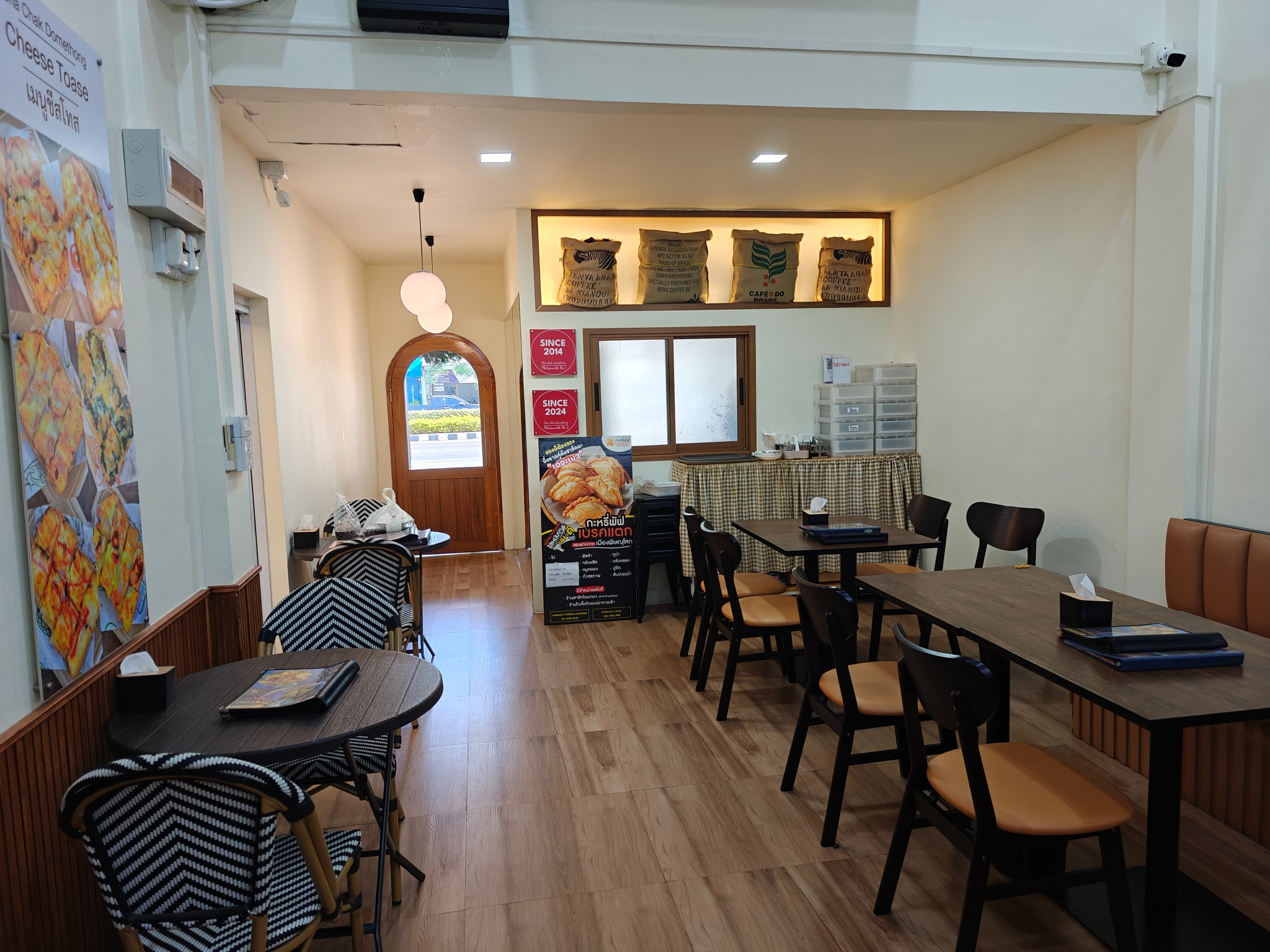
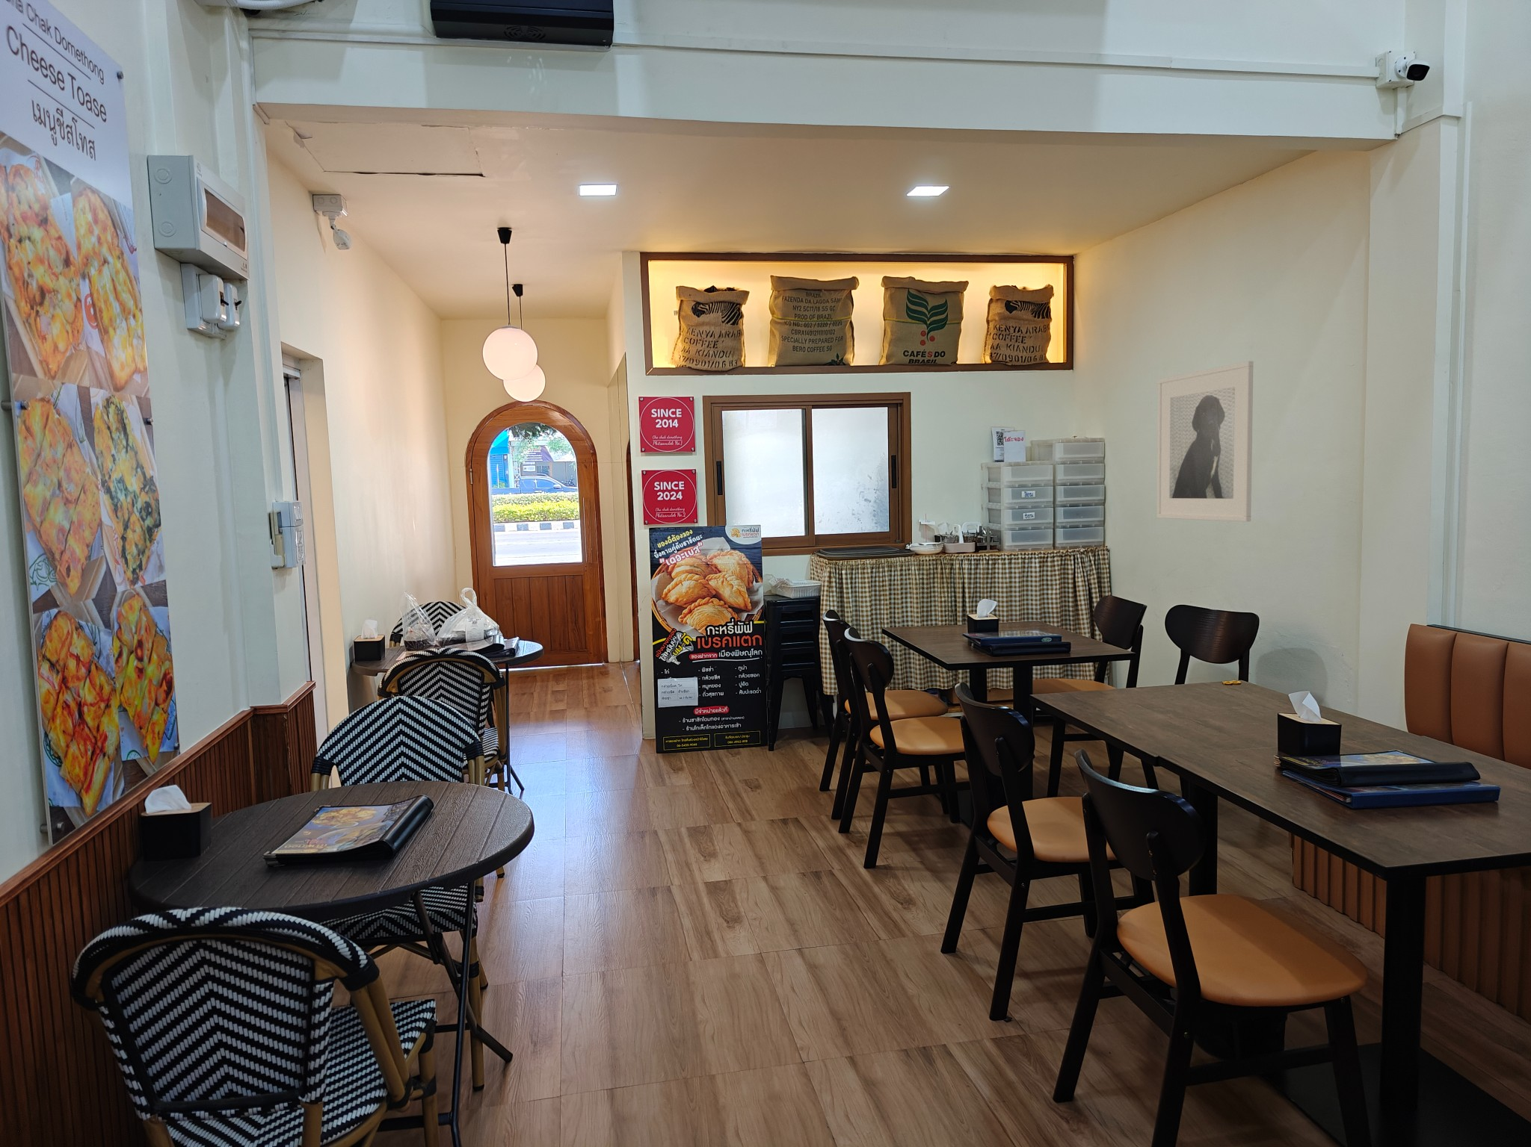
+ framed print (1201, 445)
